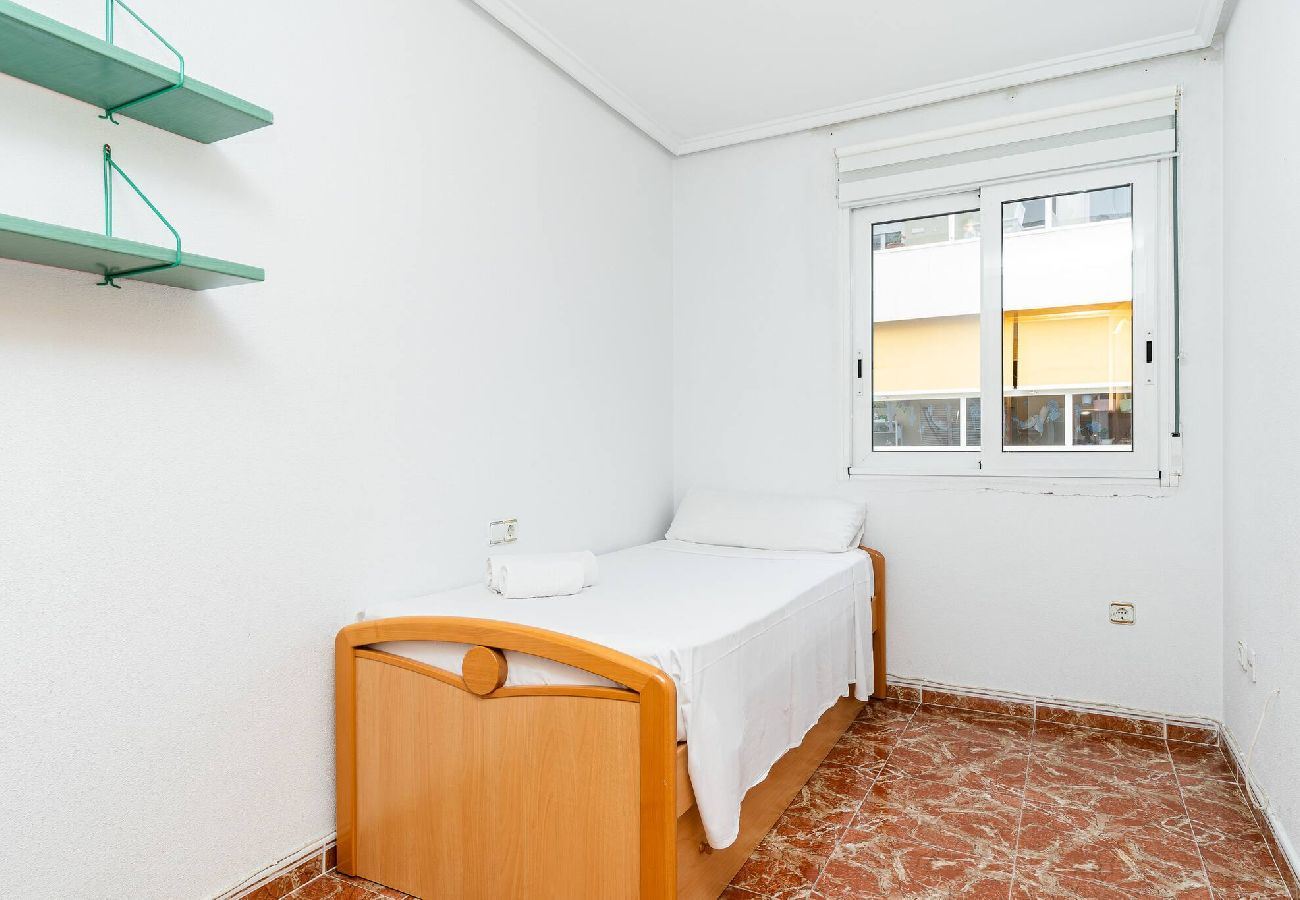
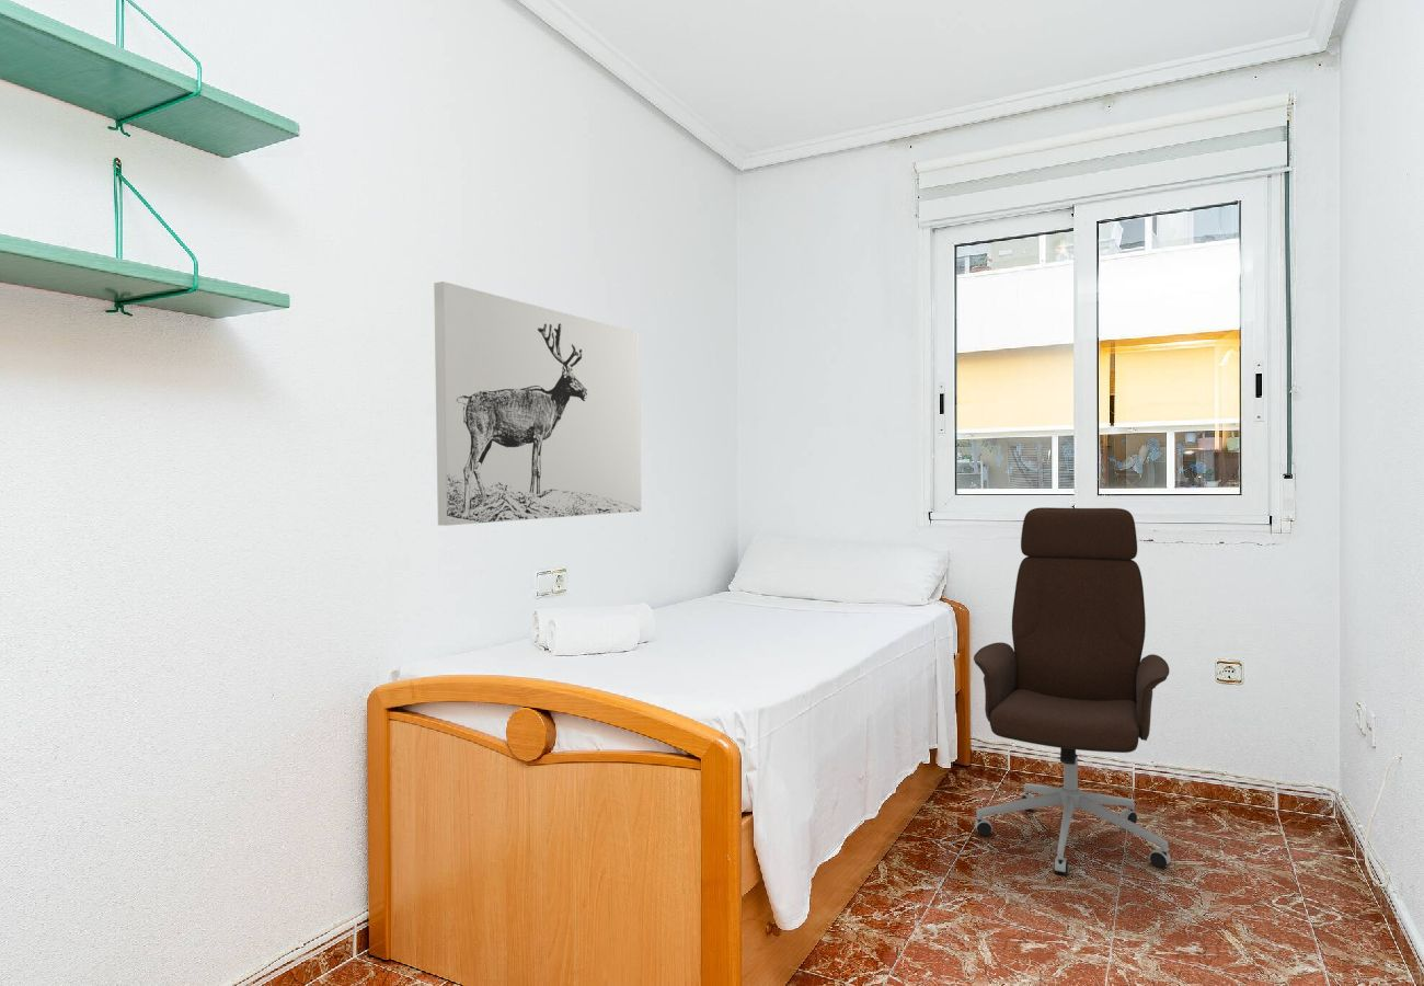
+ wall art (553, 414)
+ office chair (1071, 674)
